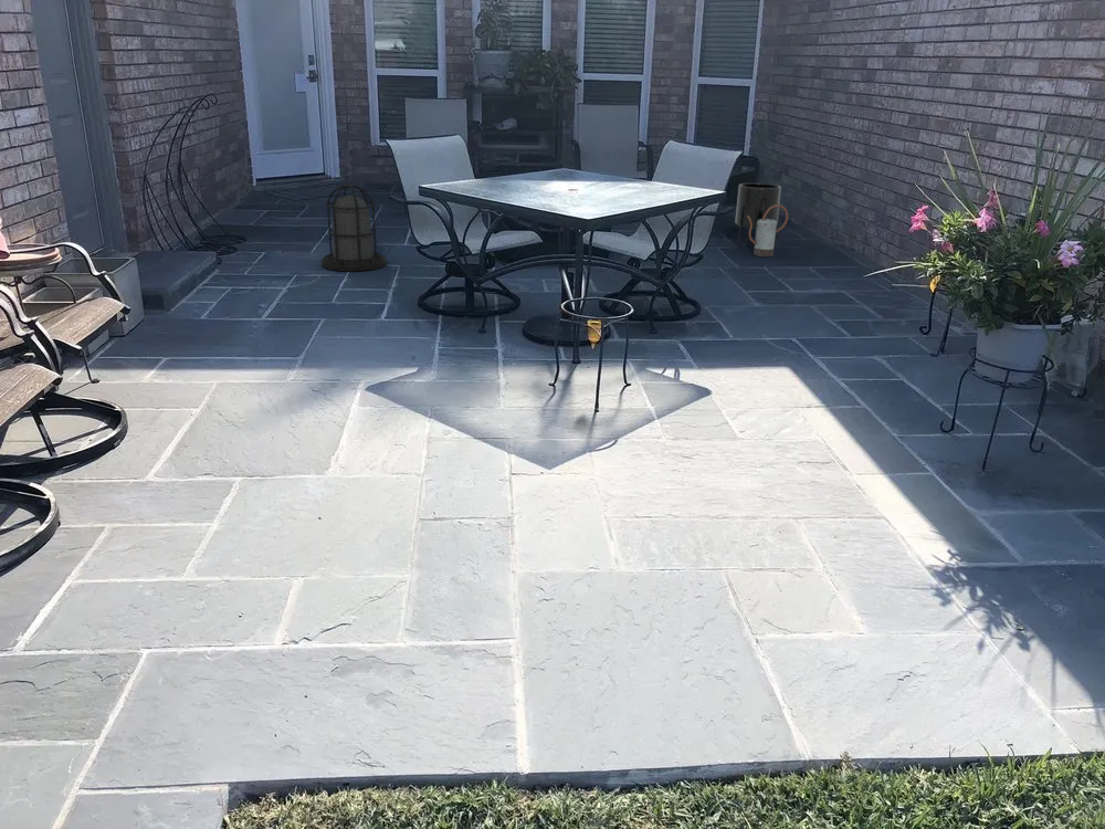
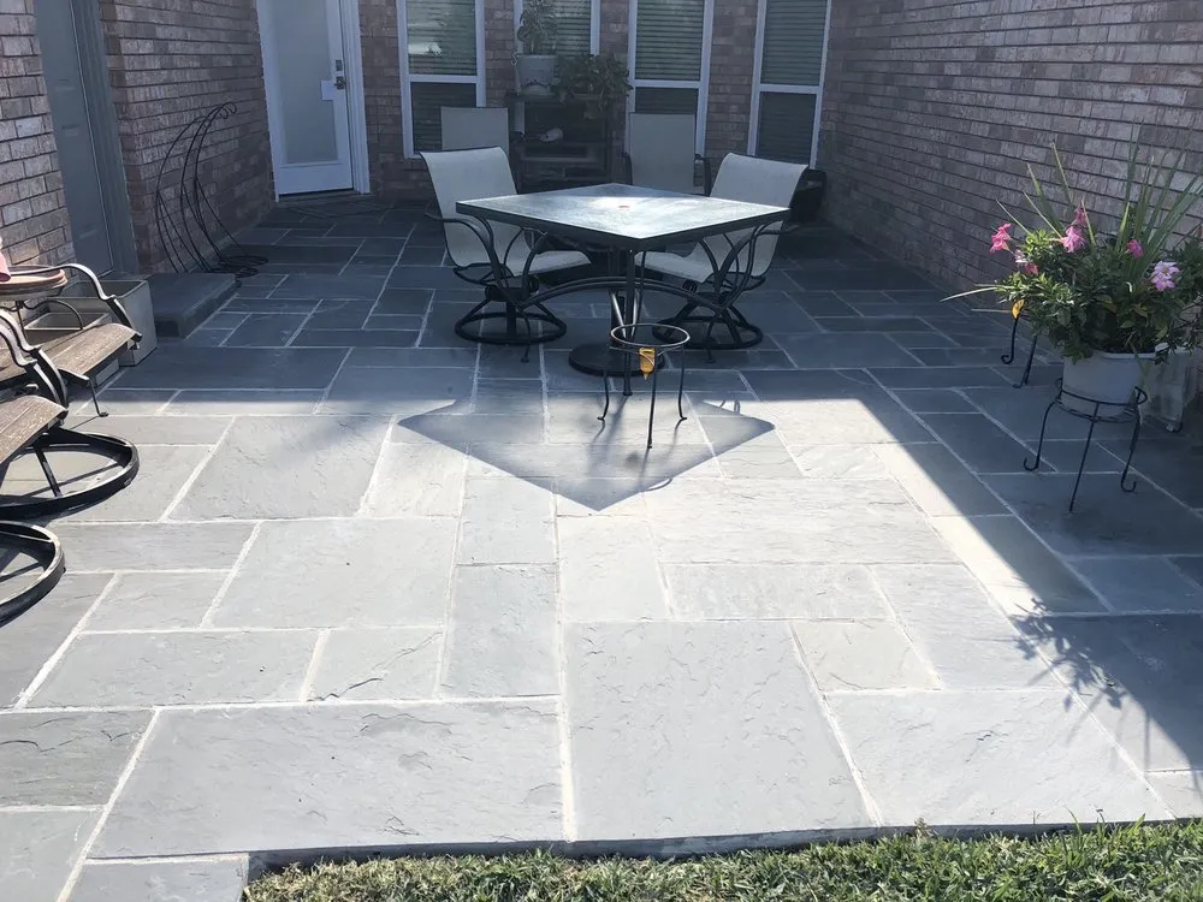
- planter (757, 216)
- lantern (351, 224)
- watering can (765, 230)
